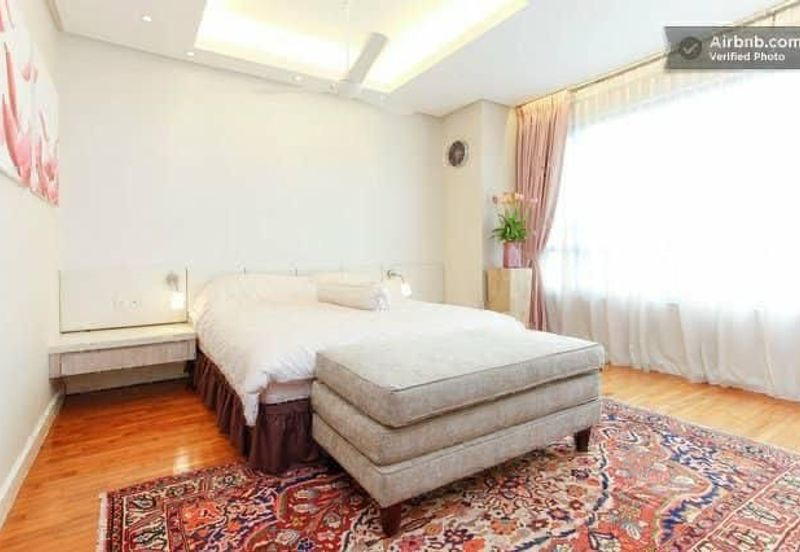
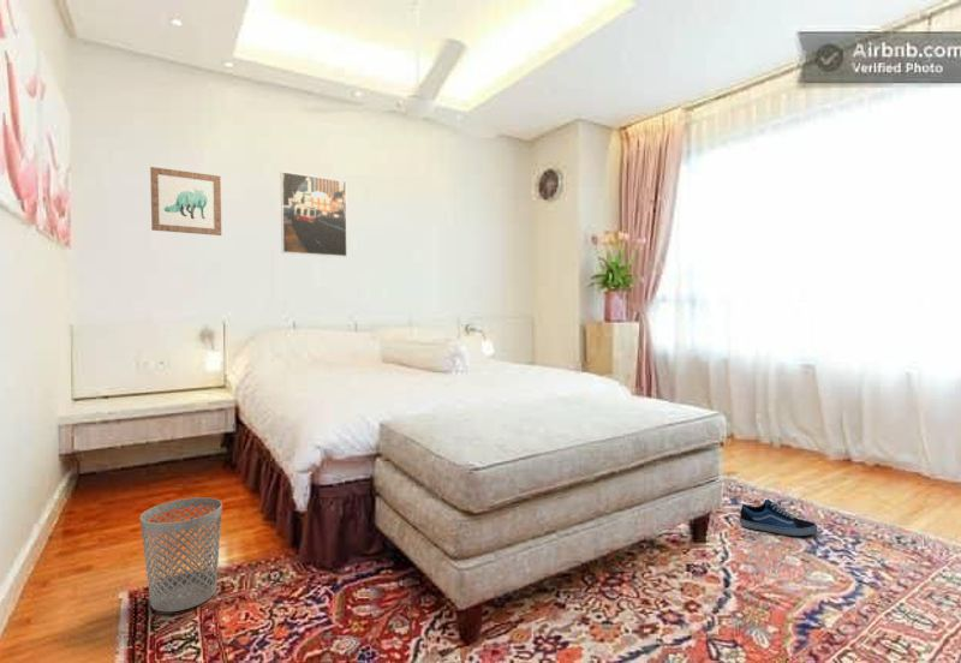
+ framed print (315, 215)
+ shoe (777, 515)
+ wall art (186, 202)
+ wastebasket (183, 552)
